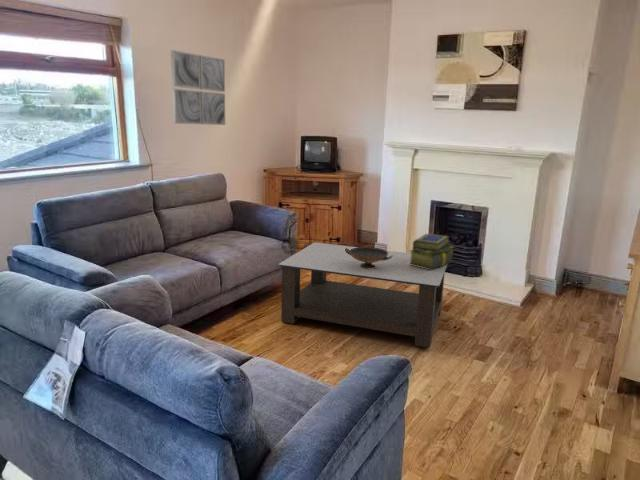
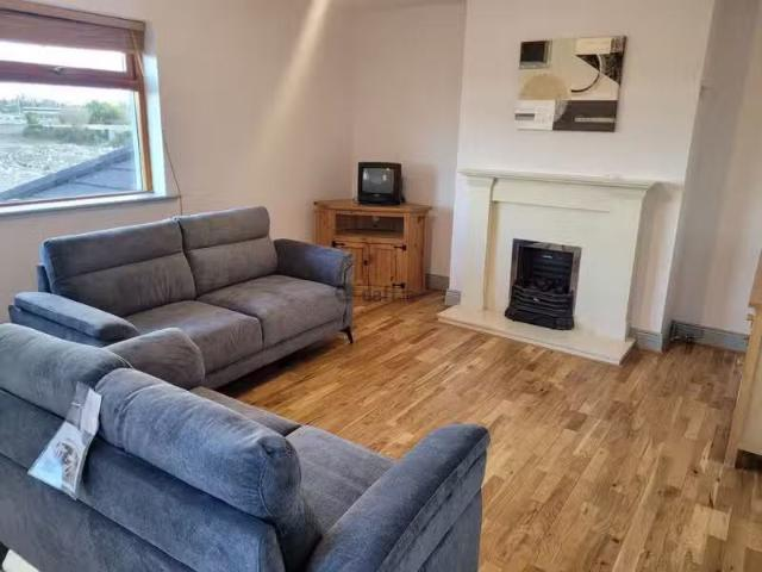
- wall art (199, 91)
- stack of books (431, 251)
- decorative bowl (368, 258)
- coffee table (366, 289)
